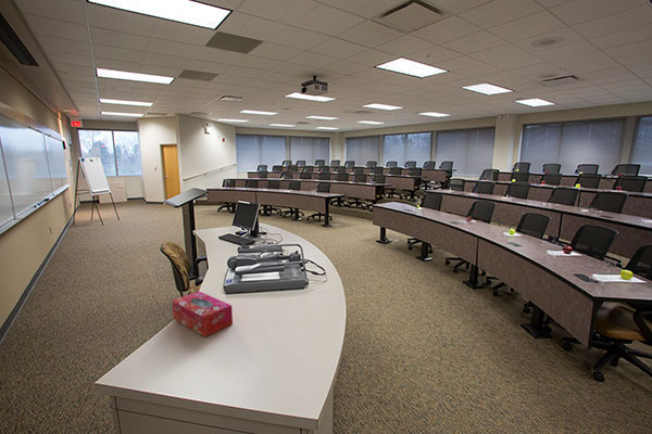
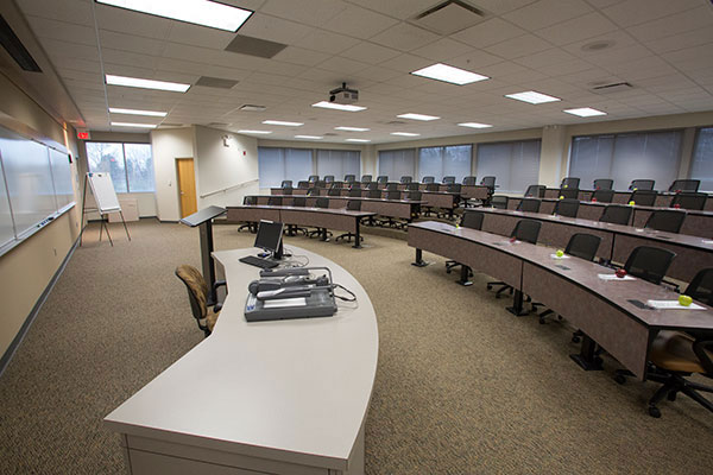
- tissue box (201, 311)
